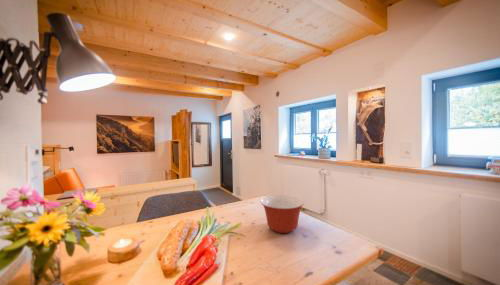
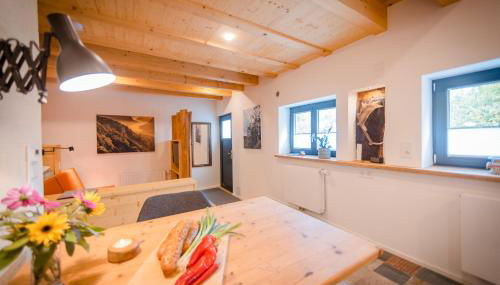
- mixing bowl (282, 214)
